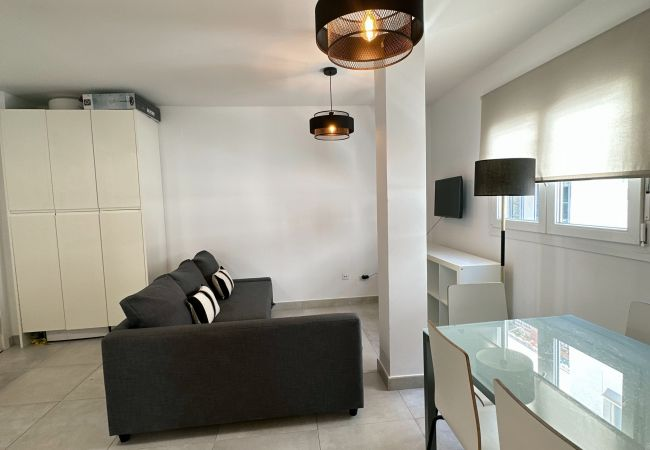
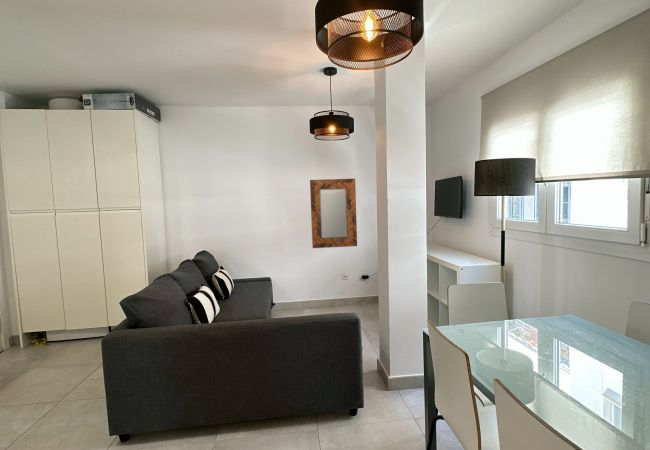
+ home mirror (333, 213)
